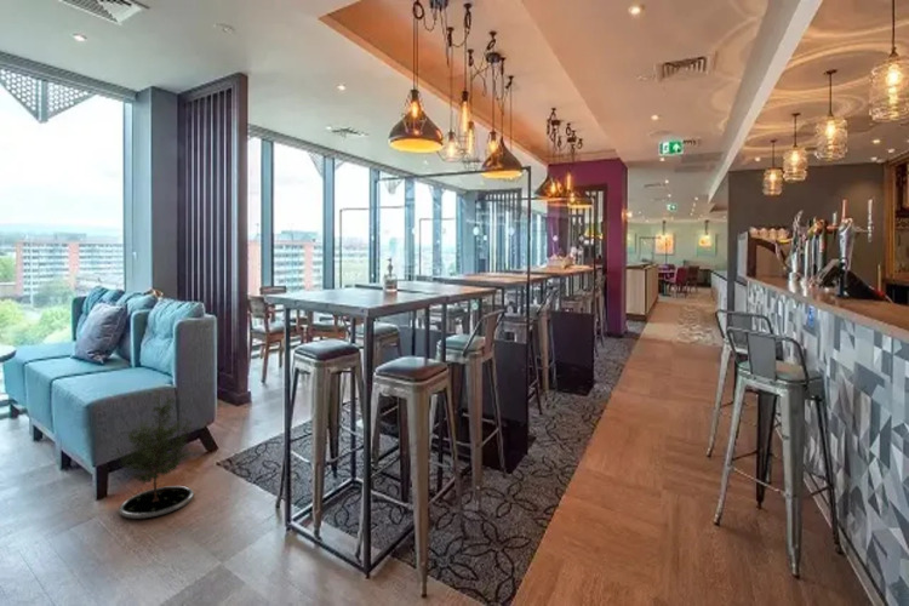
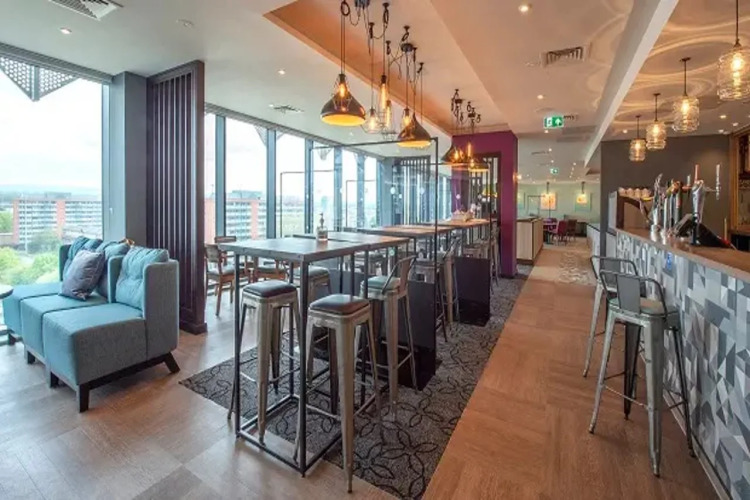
- potted tree (153, 447)
